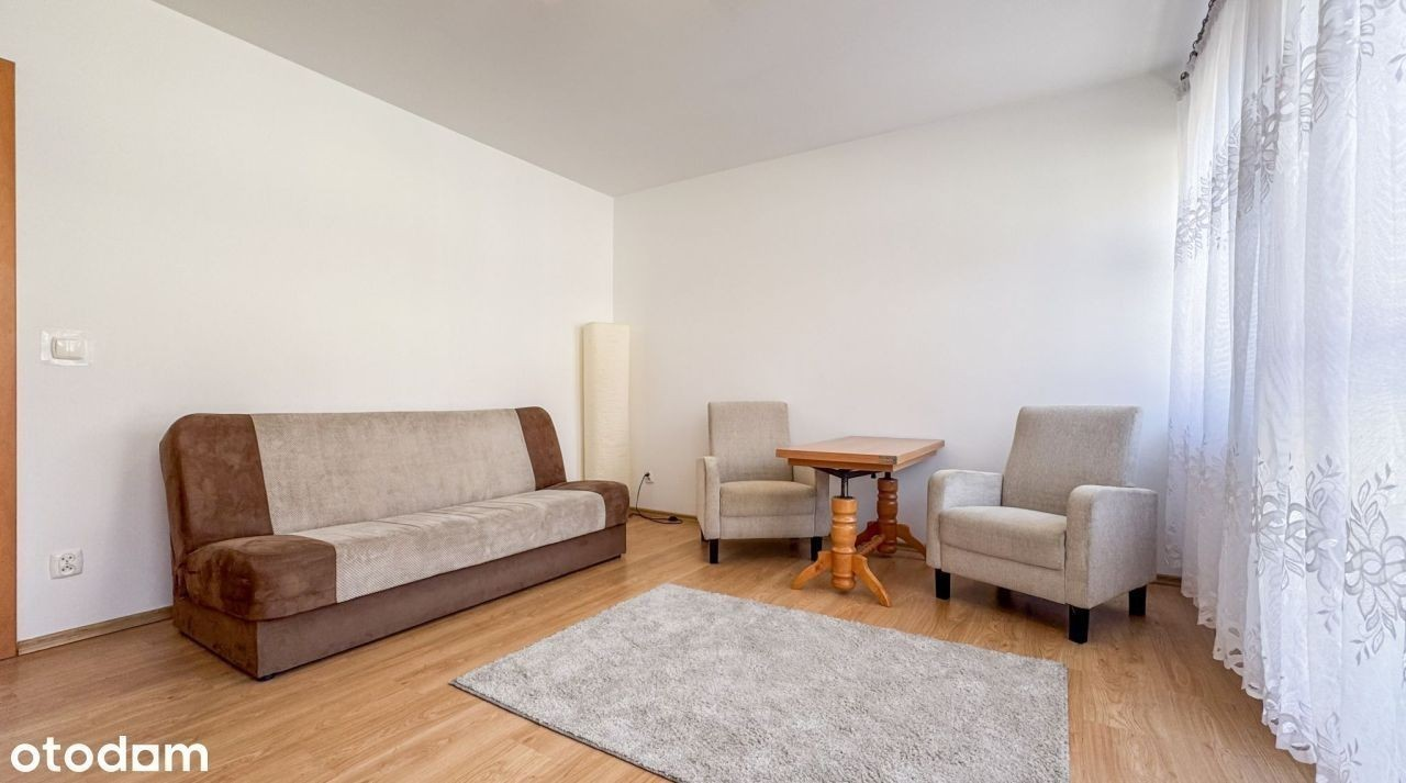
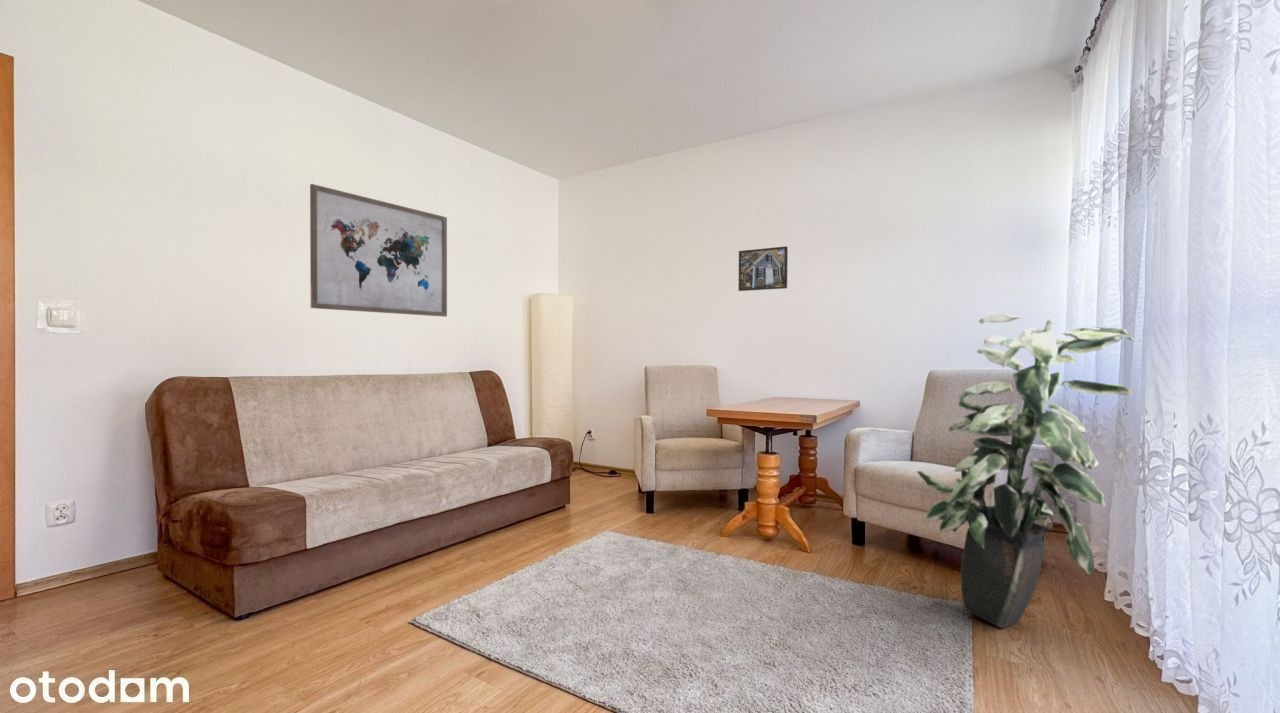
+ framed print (762, 269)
+ wall art (386, 257)
+ indoor plant (1016, 467)
